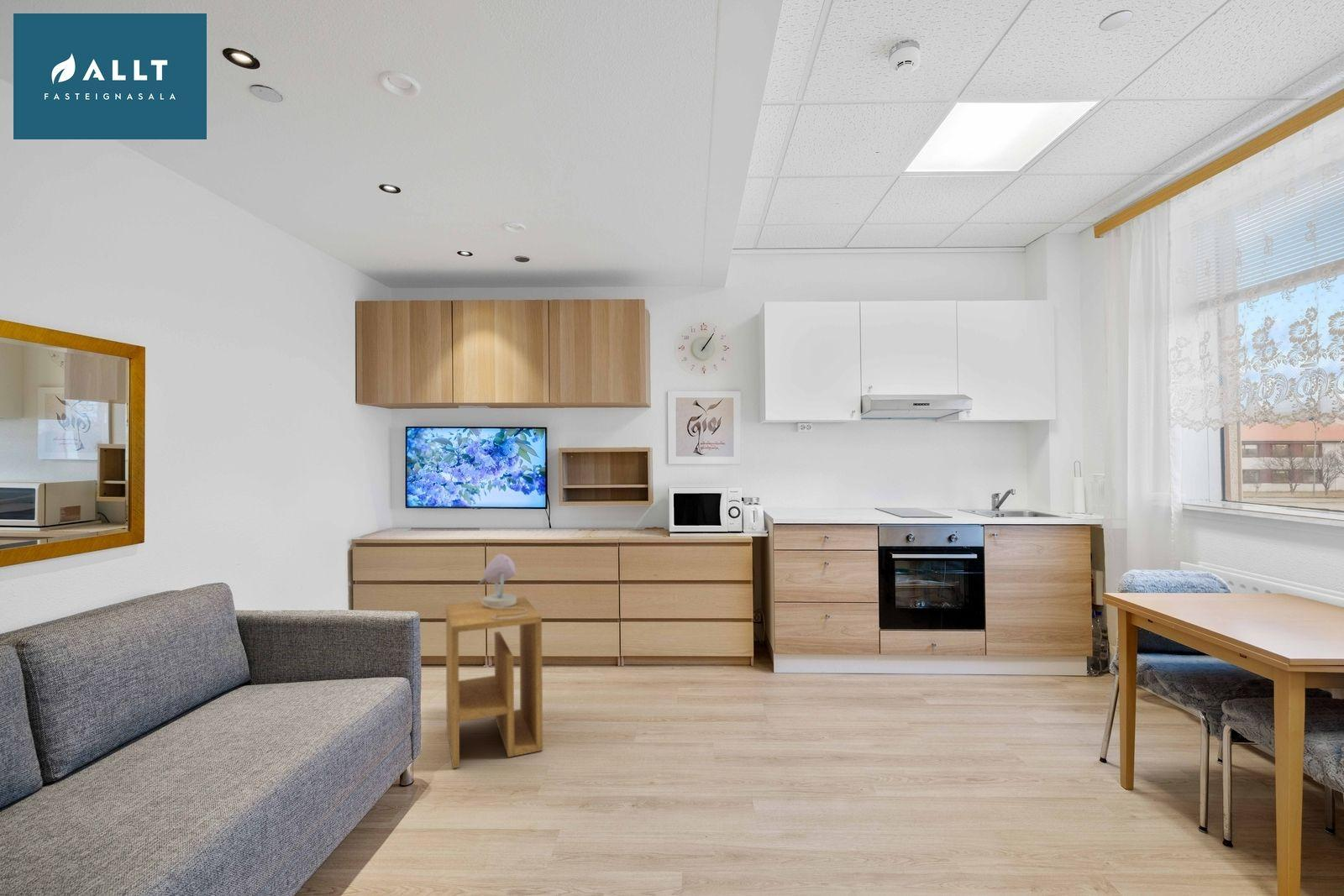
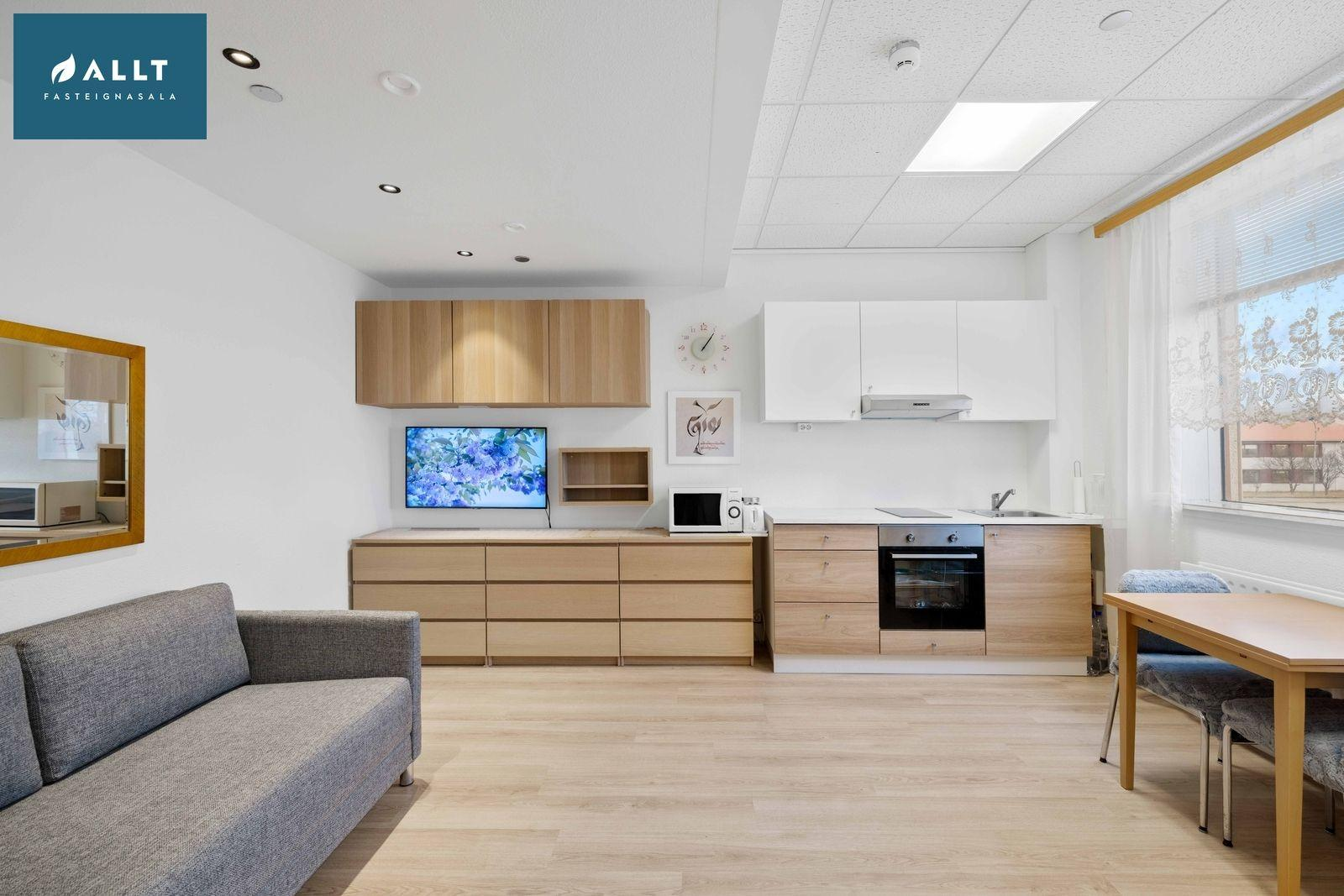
- table lamp (502, 583)
- side table (491, 676)
